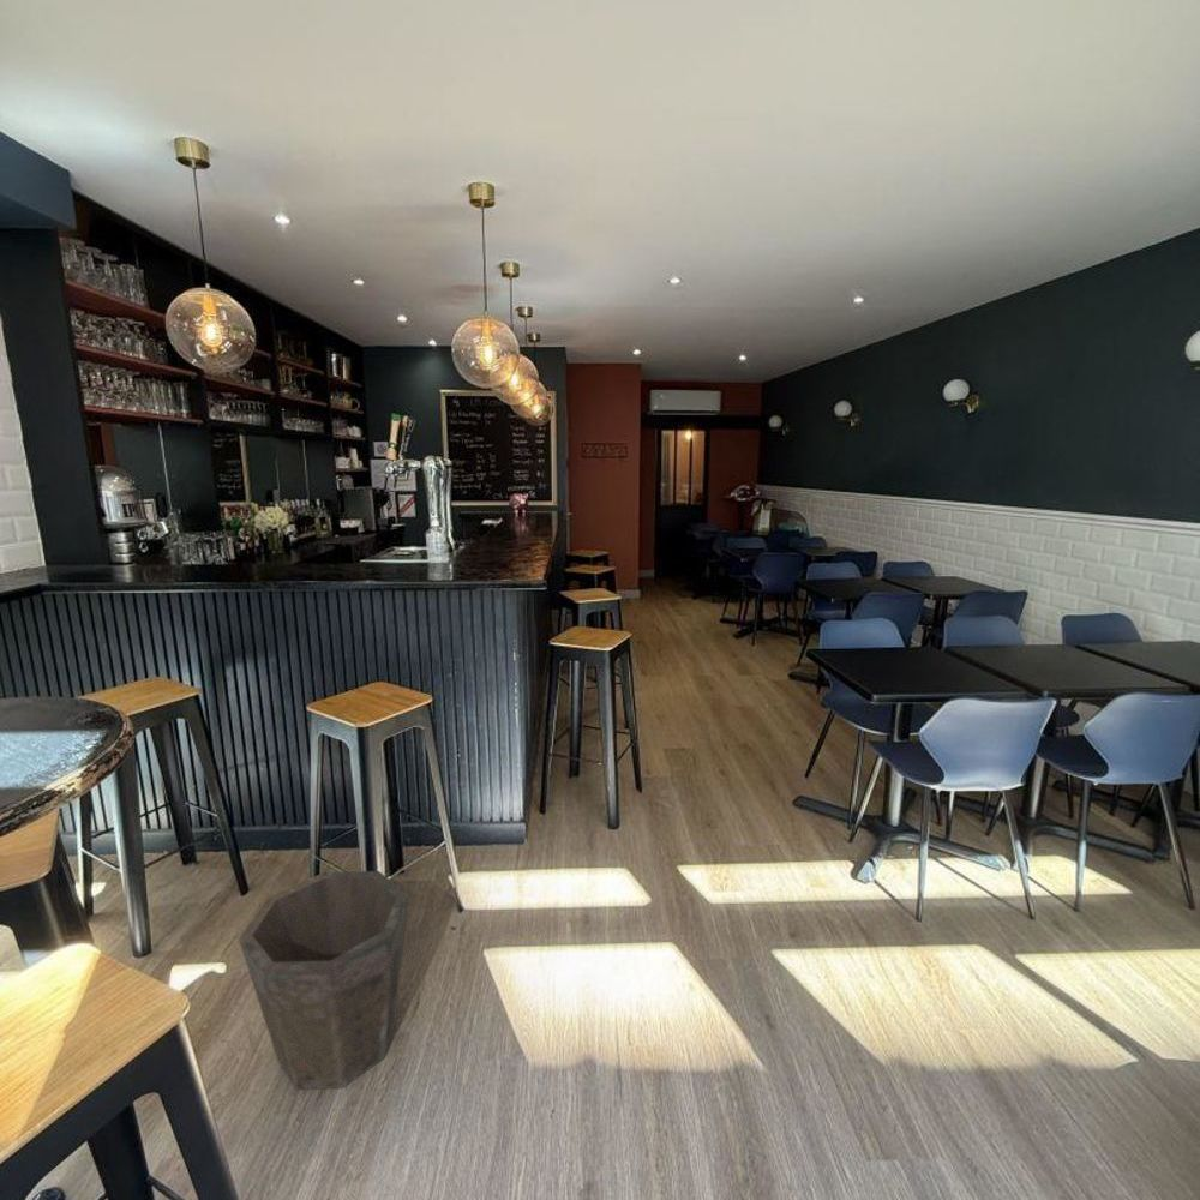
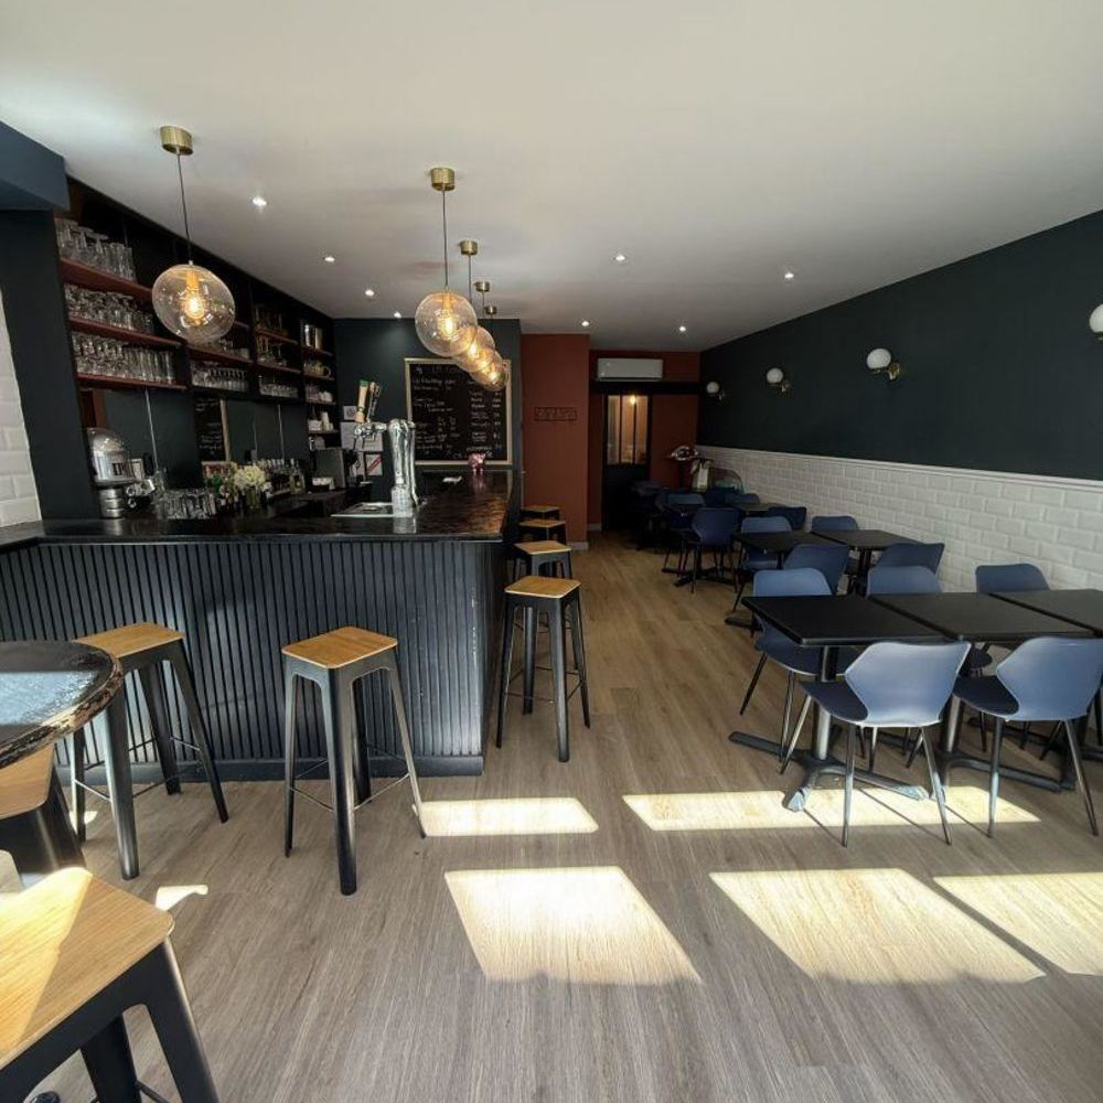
- waste bin (332, 979)
